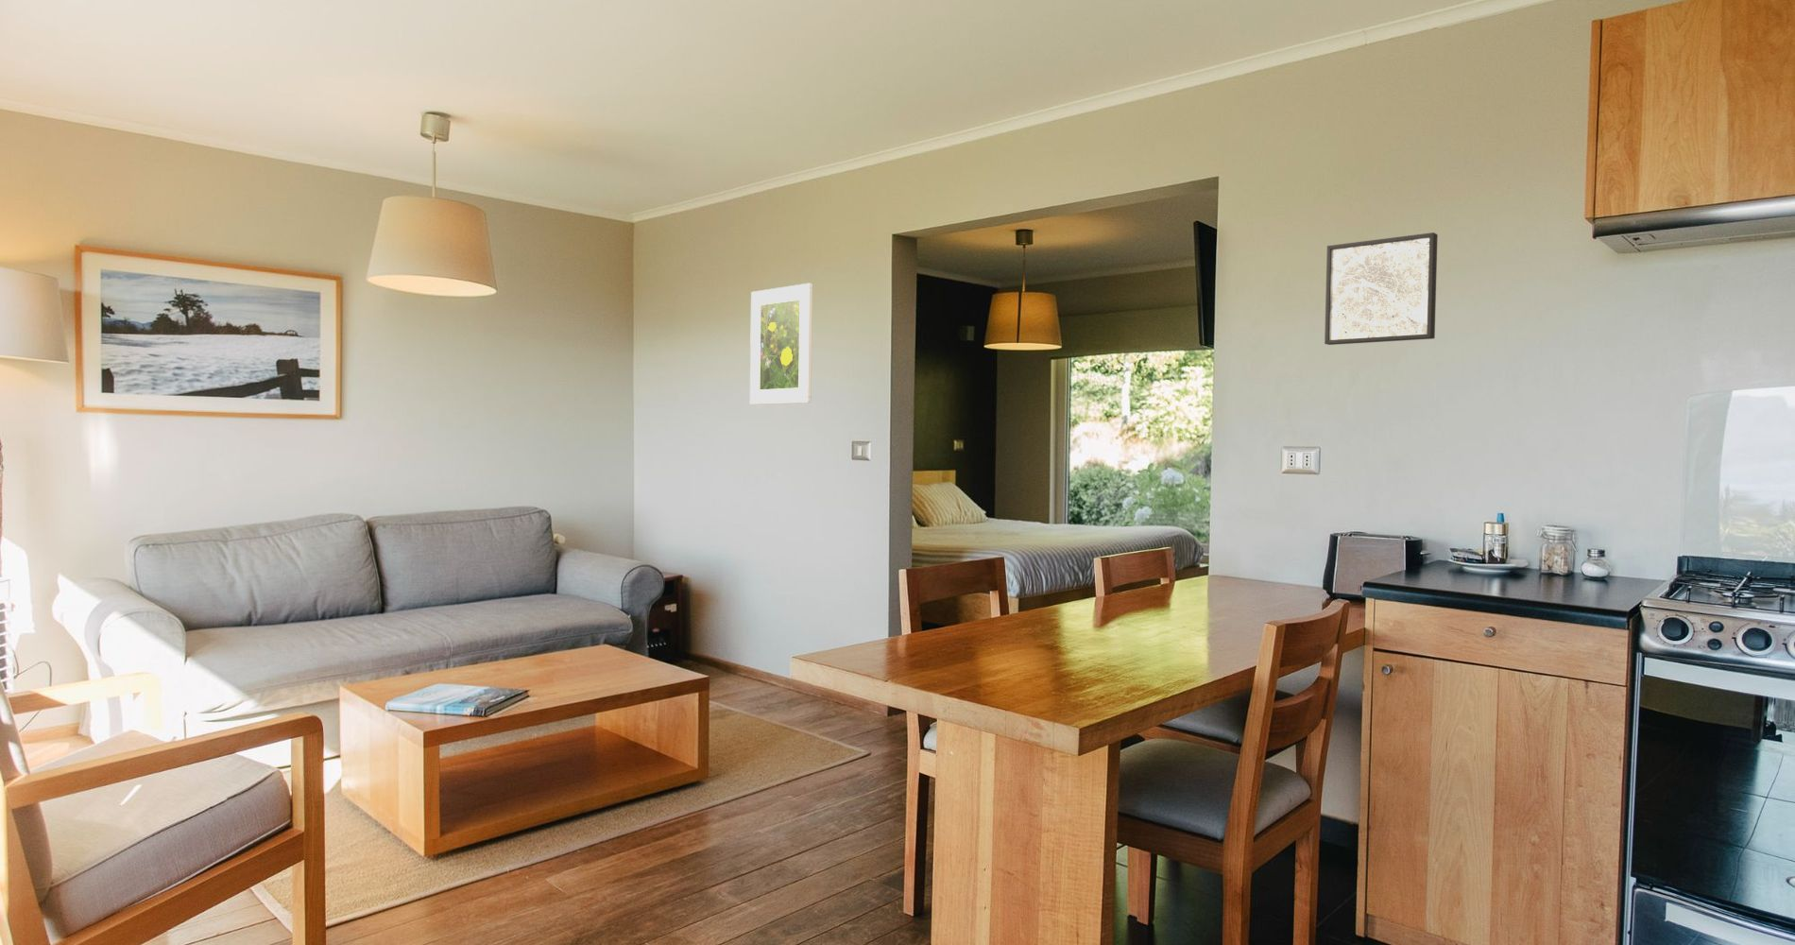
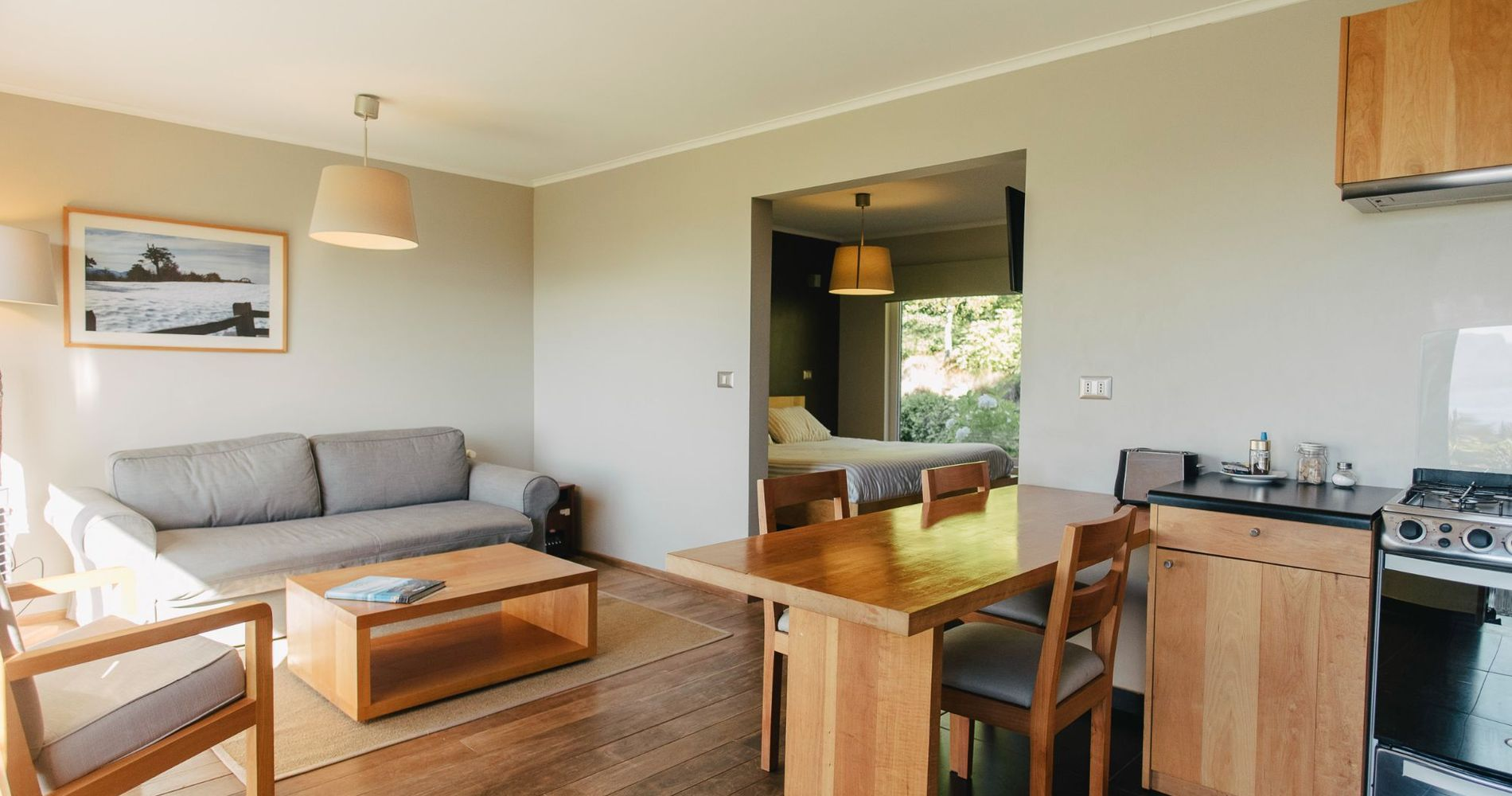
- wall art (1379, 290)
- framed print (780, 345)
